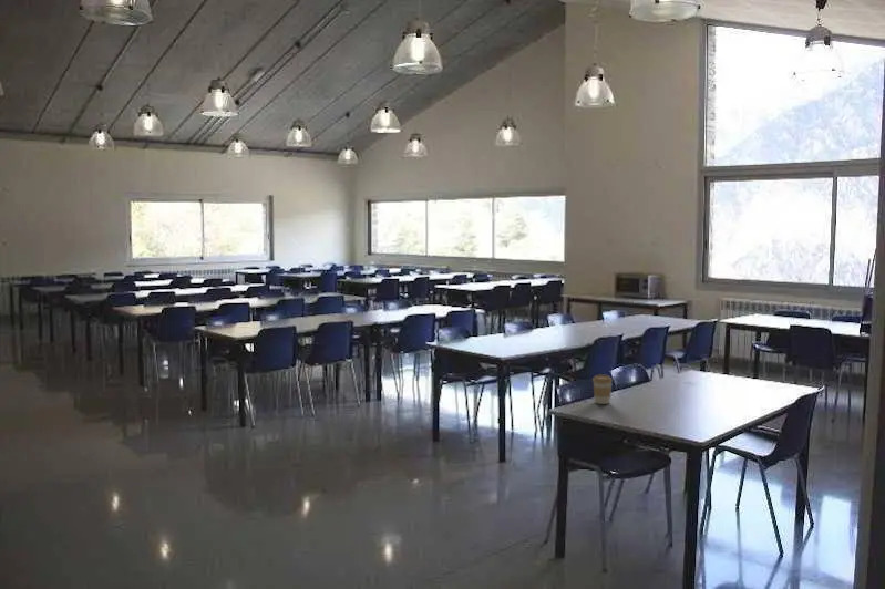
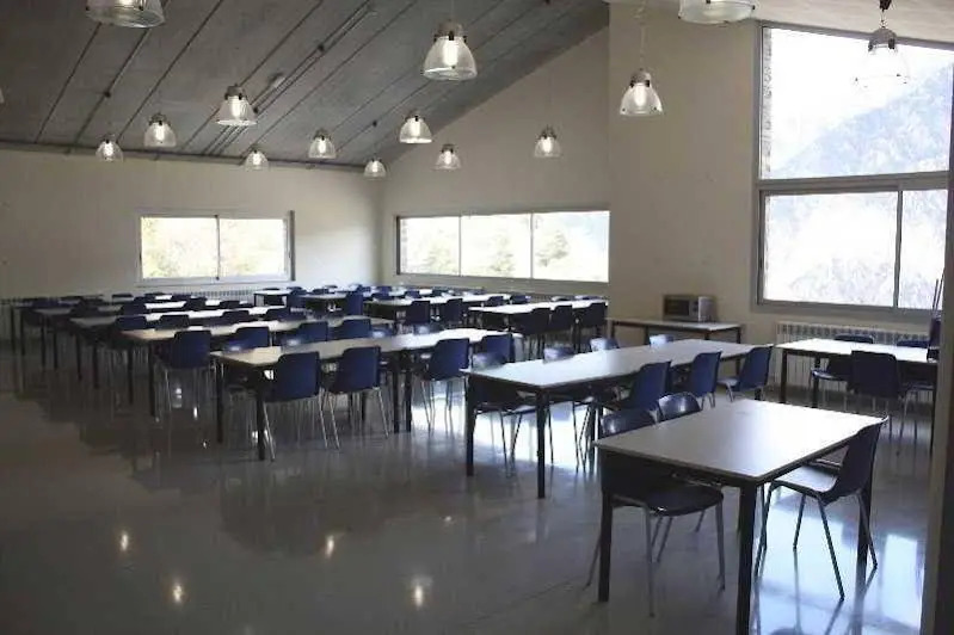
- coffee cup (601, 389)
